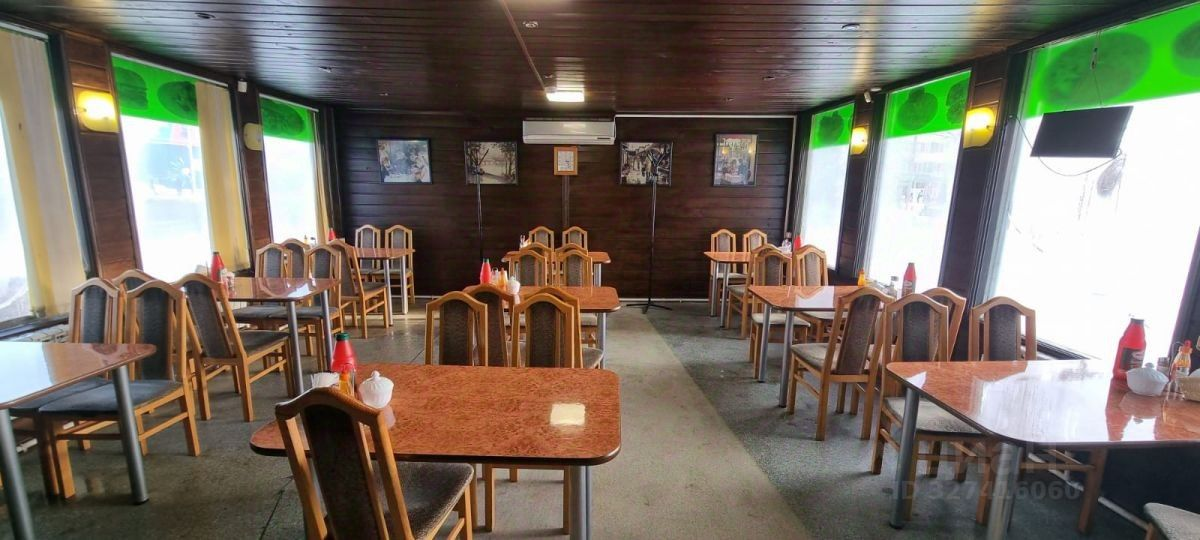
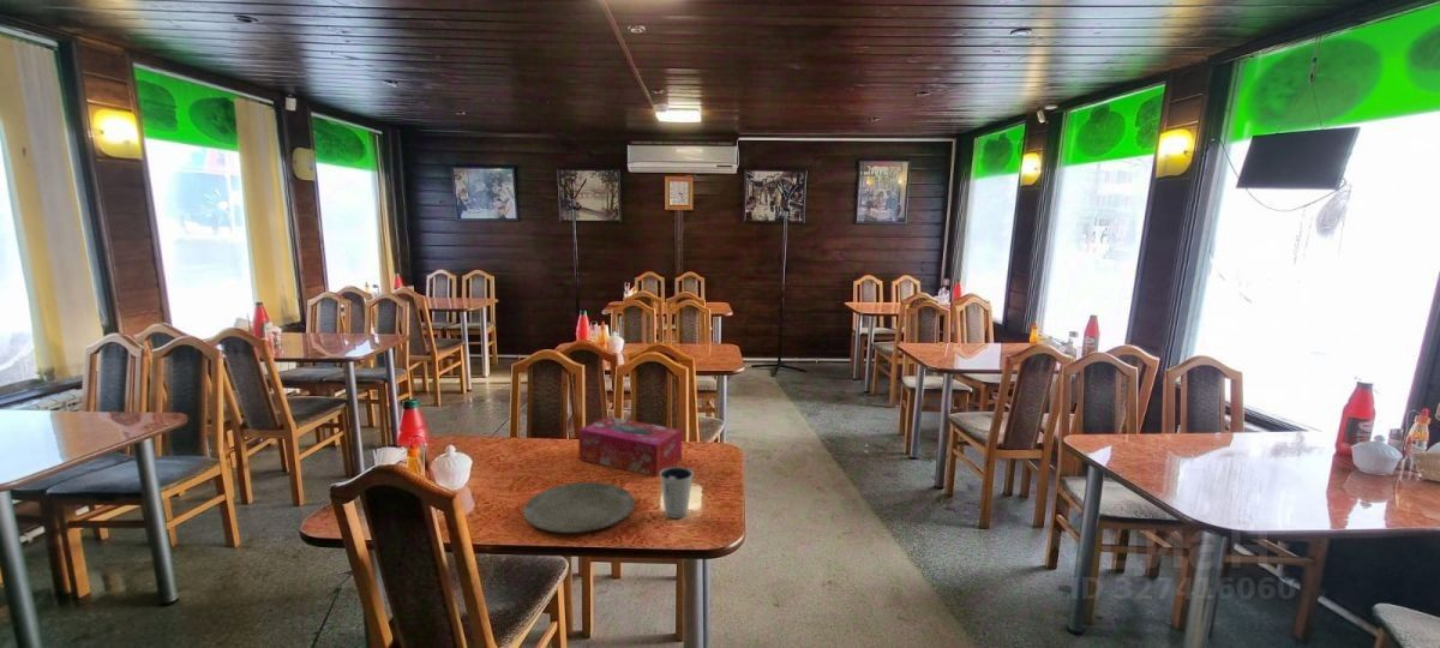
+ dixie cup (676, 493)
+ tissue box (630, 444)
+ plate (580, 506)
